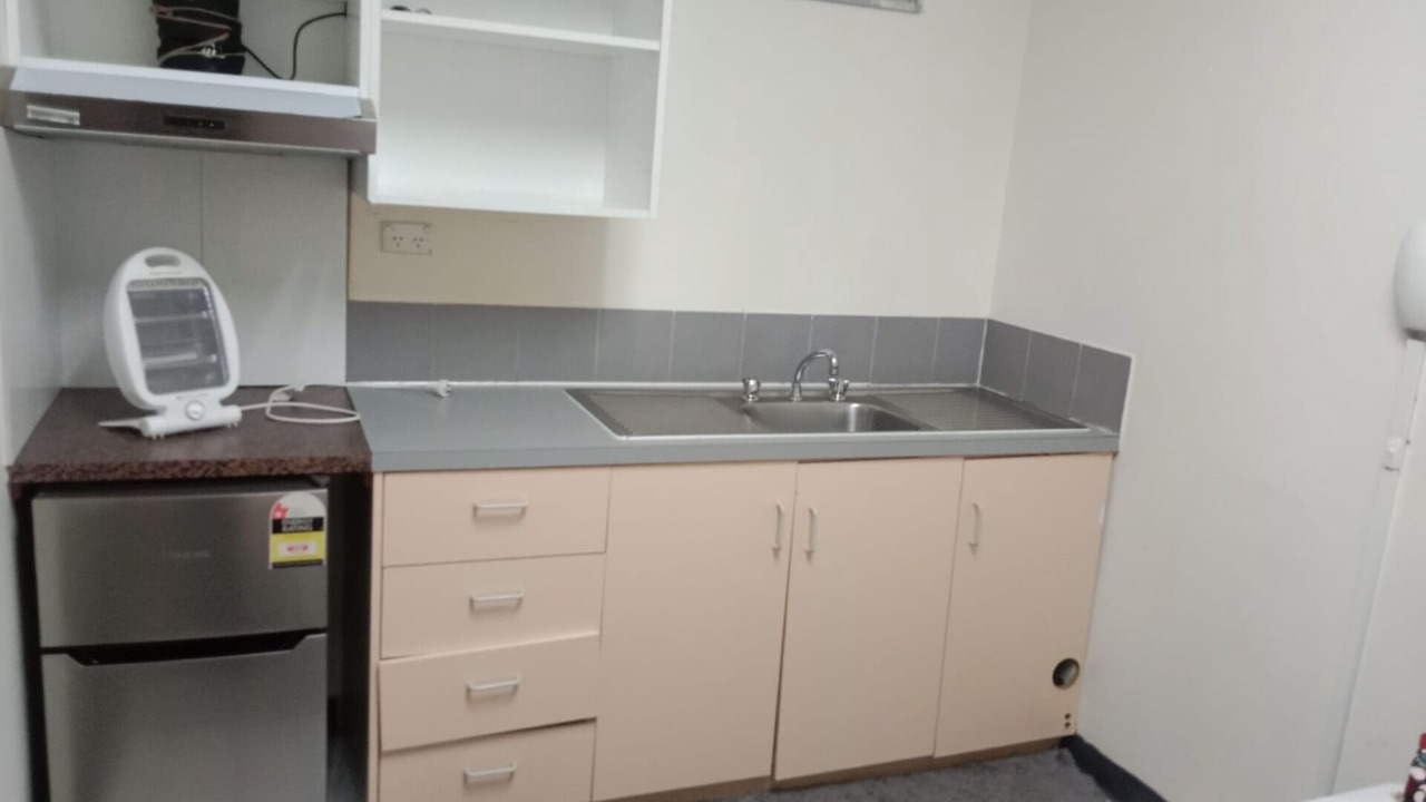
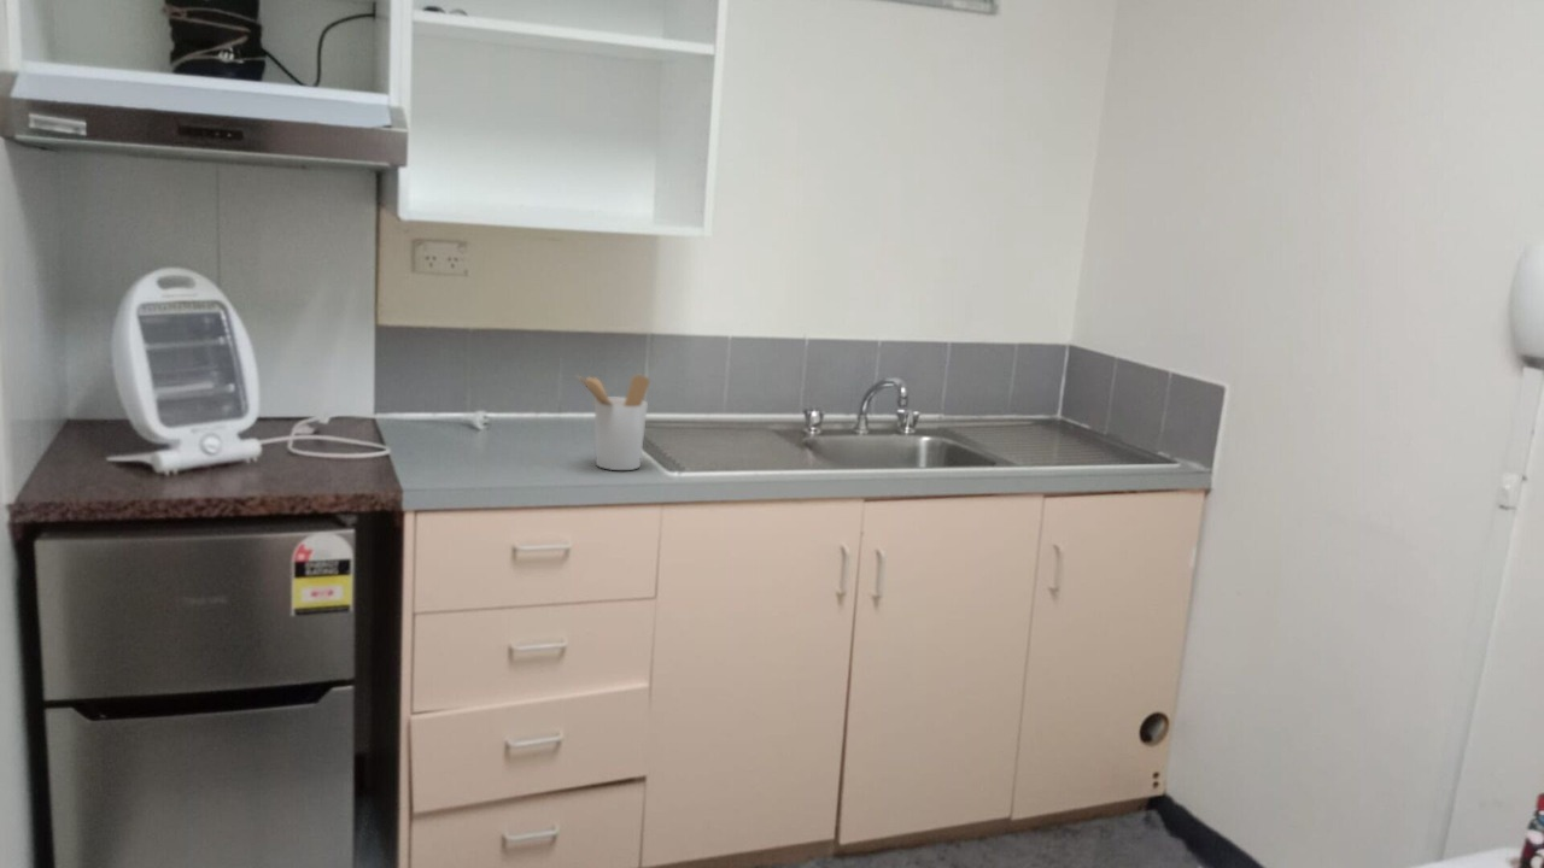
+ utensil holder (609, 418)
